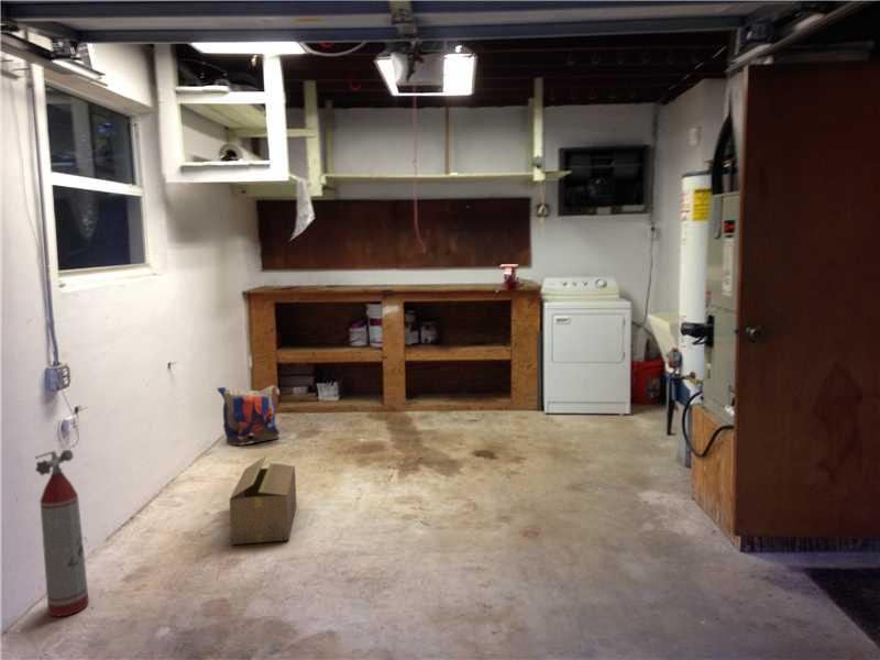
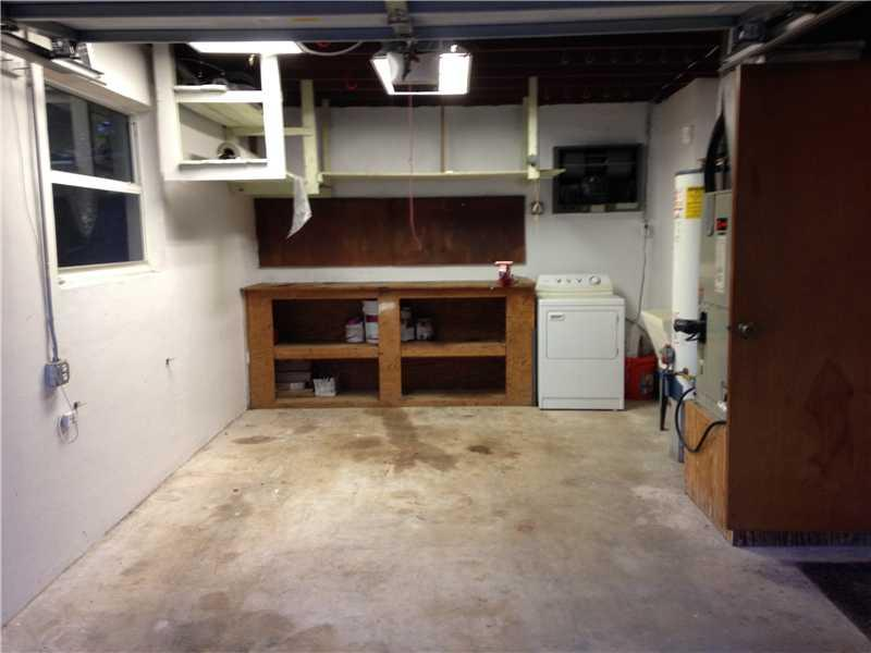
- fire extinguisher (62, 529)
- backpack (251, 411)
- cardboard box (266, 493)
